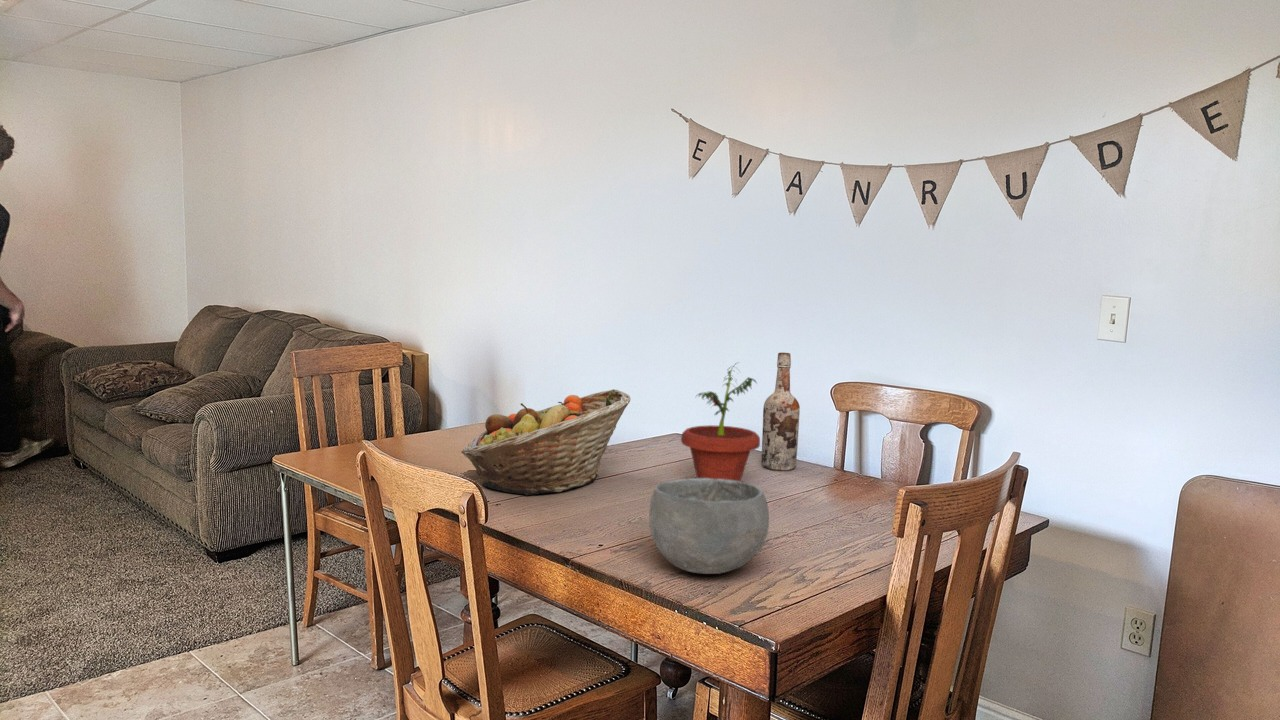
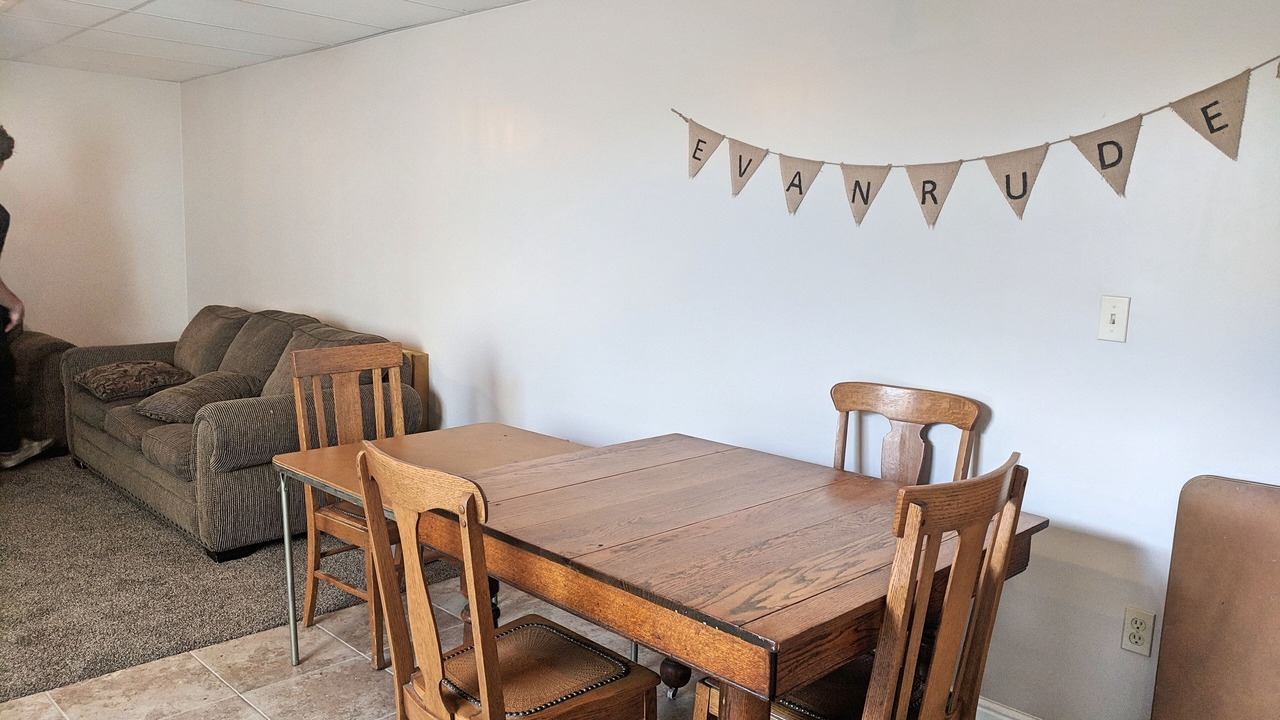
- fruit basket (548, 435)
- bowl (708, 528)
- potted plant (722, 424)
- wine bottle (781, 410)
